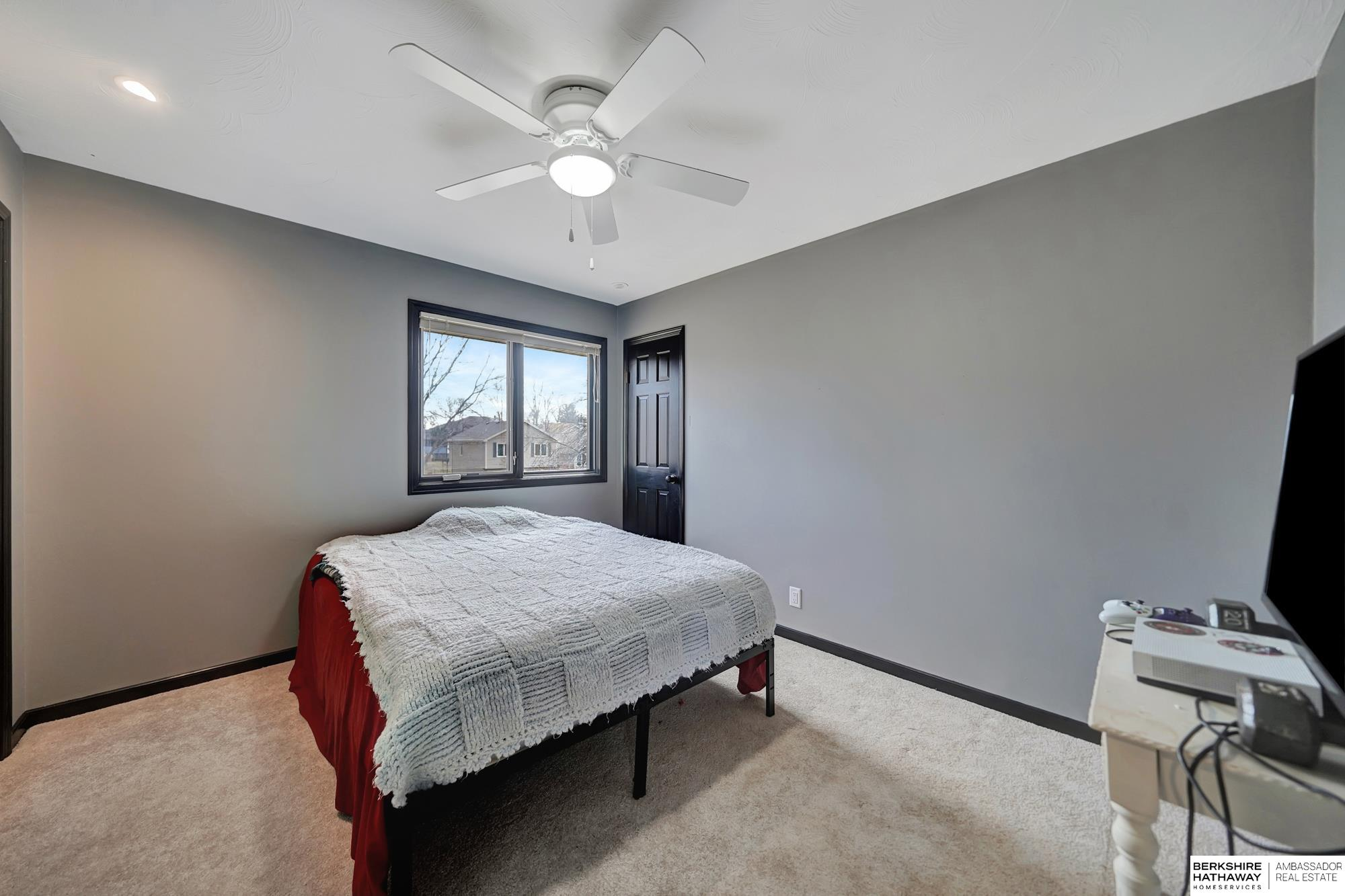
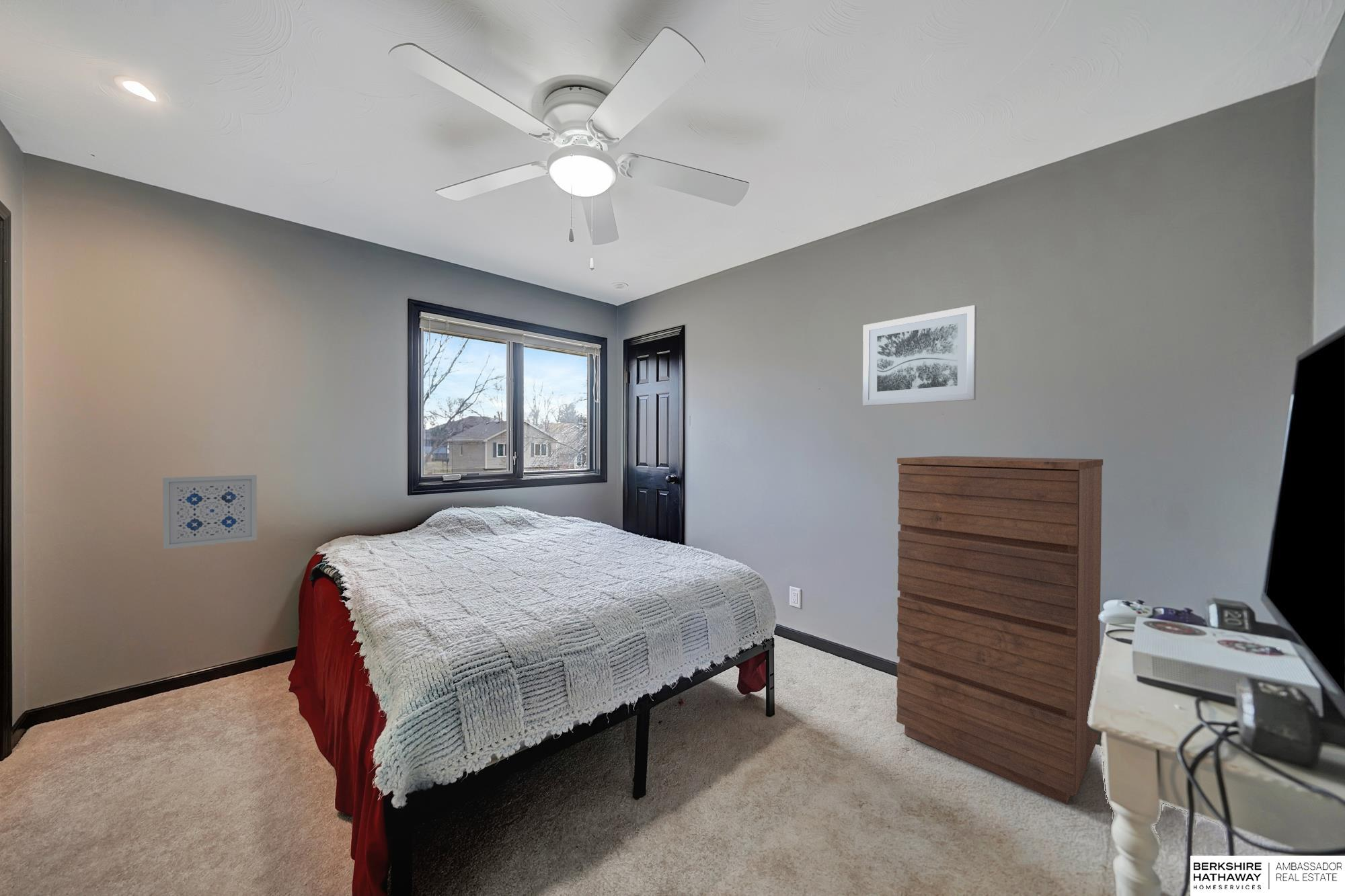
+ wall art (212, 510)
+ wall art (915, 360)
+ dresser (997, 600)
